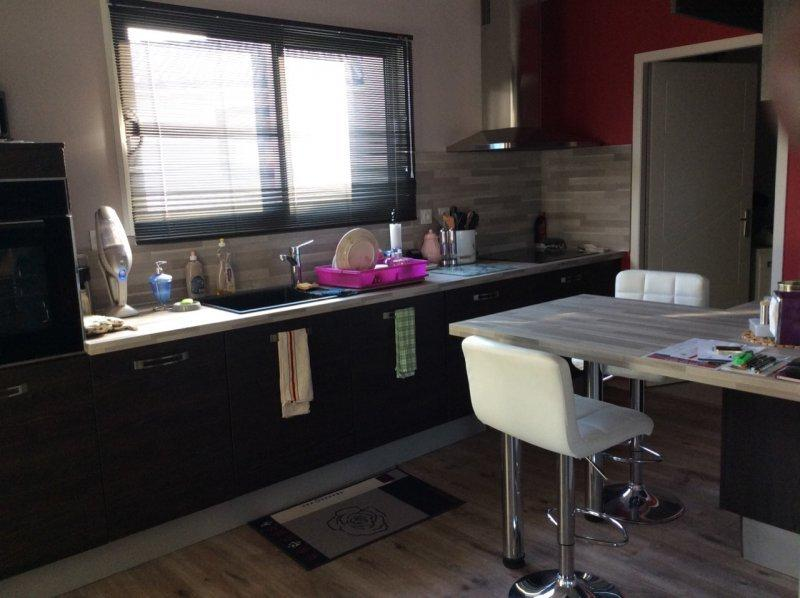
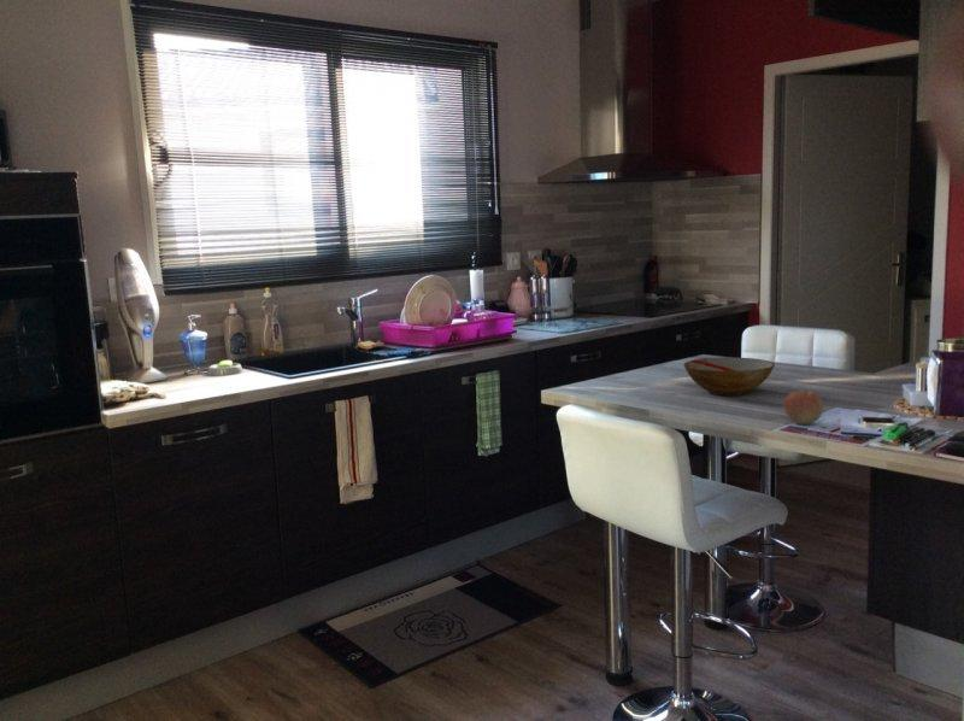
+ apple (803, 406)
+ bowl (728, 377)
